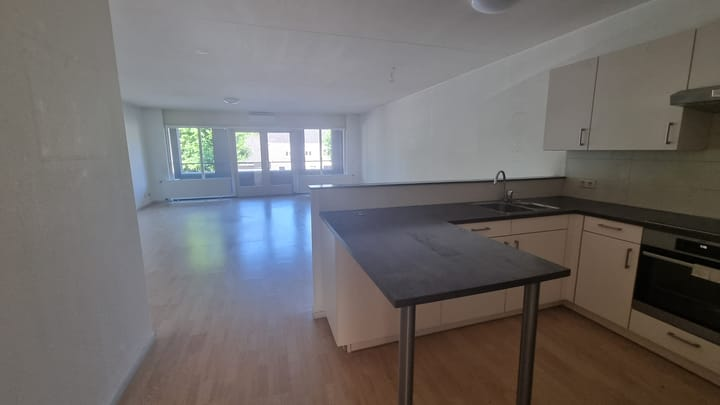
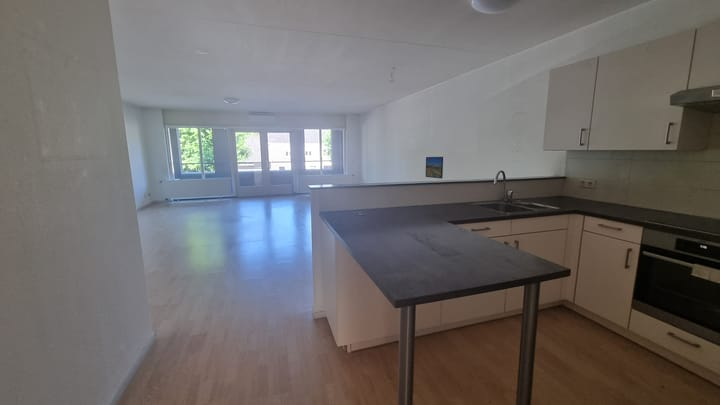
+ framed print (433, 167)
